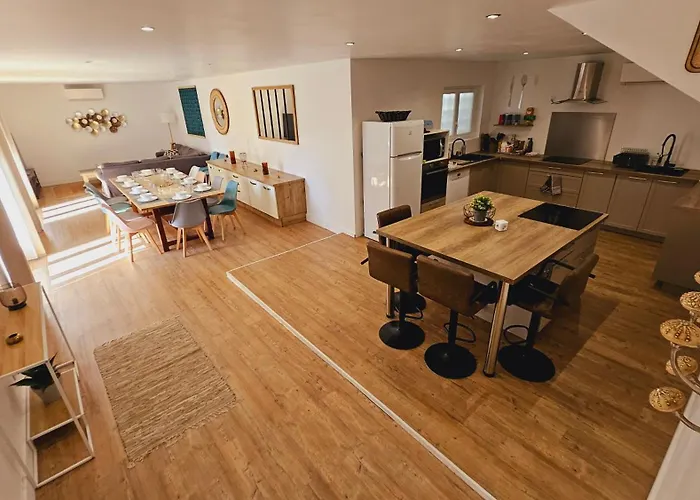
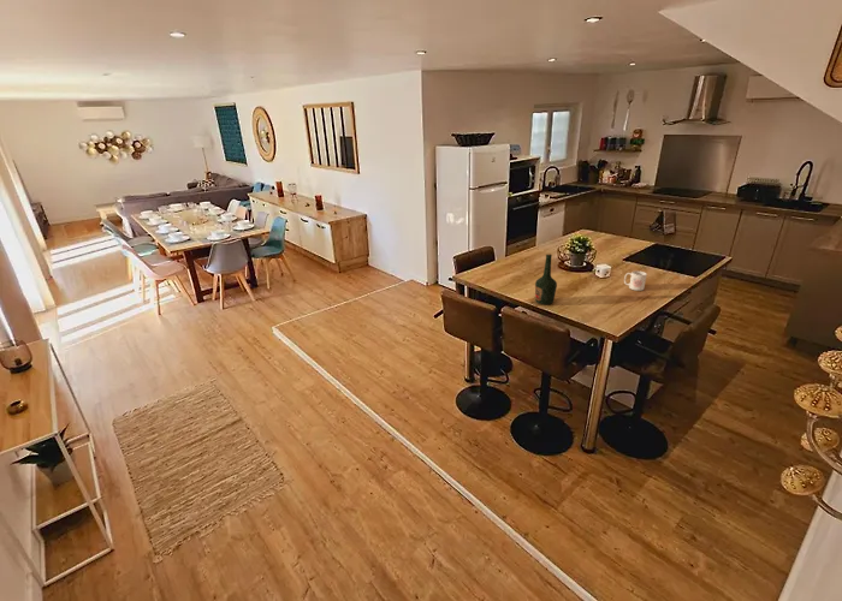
+ mug (634, 280)
+ bottle (546, 278)
